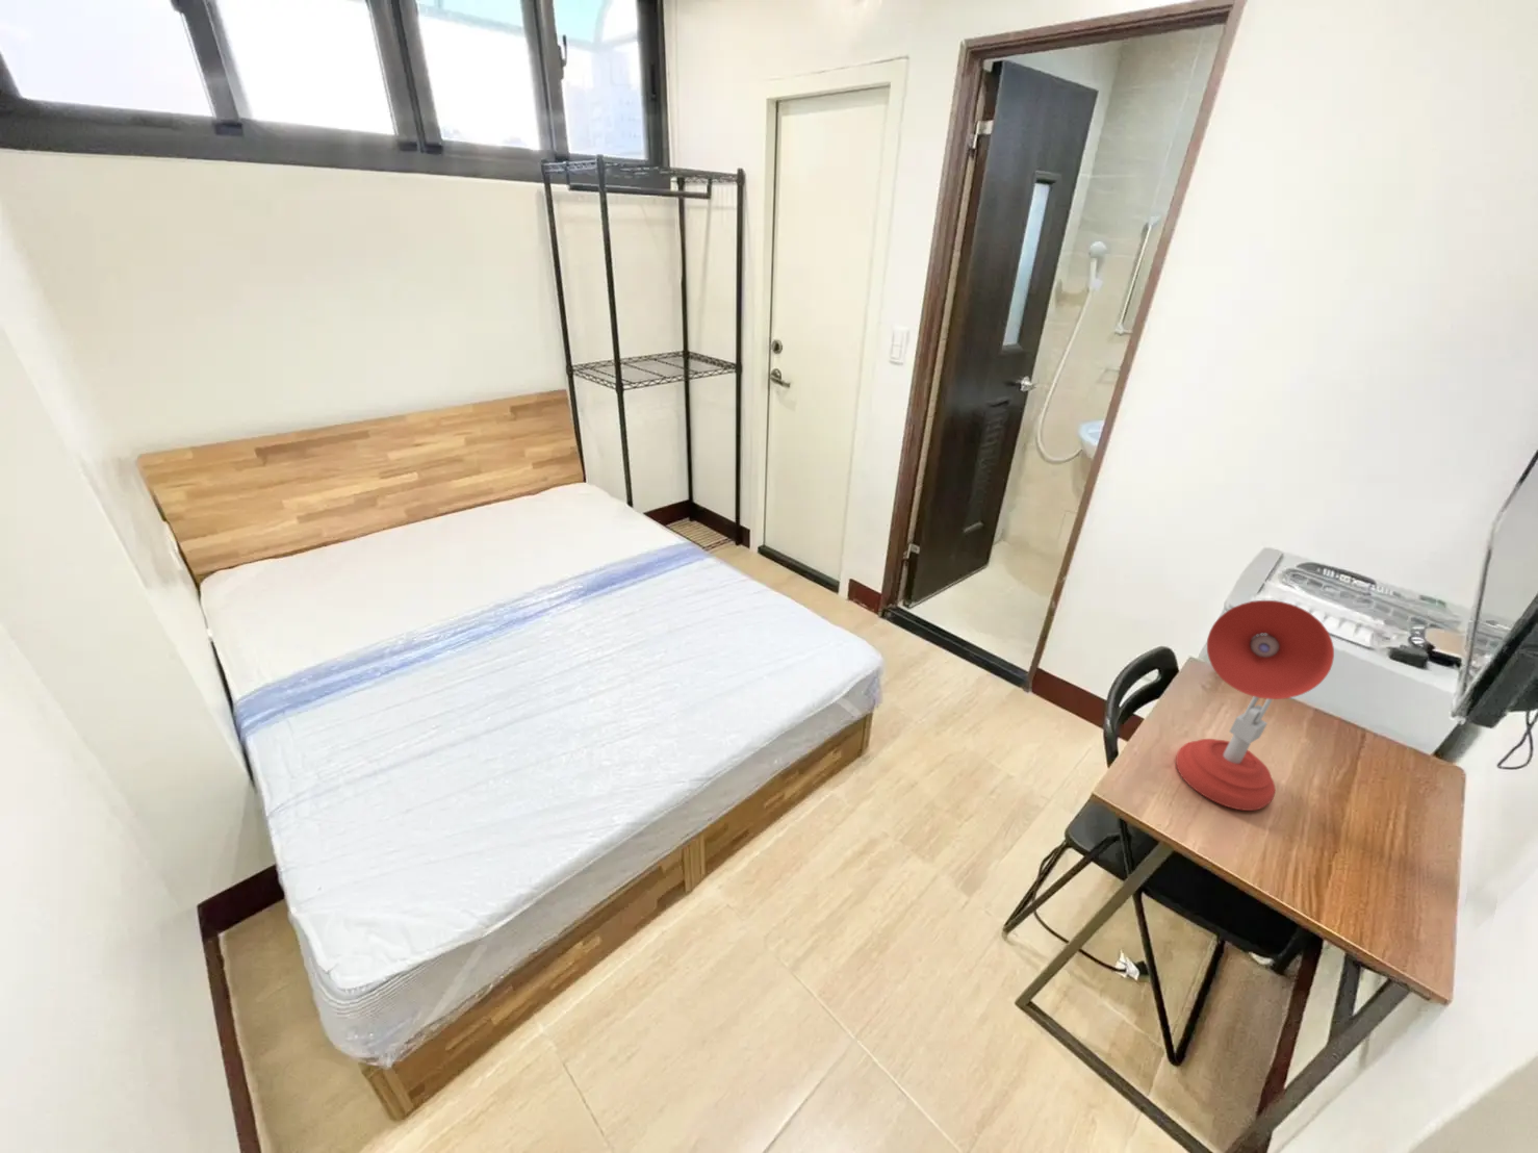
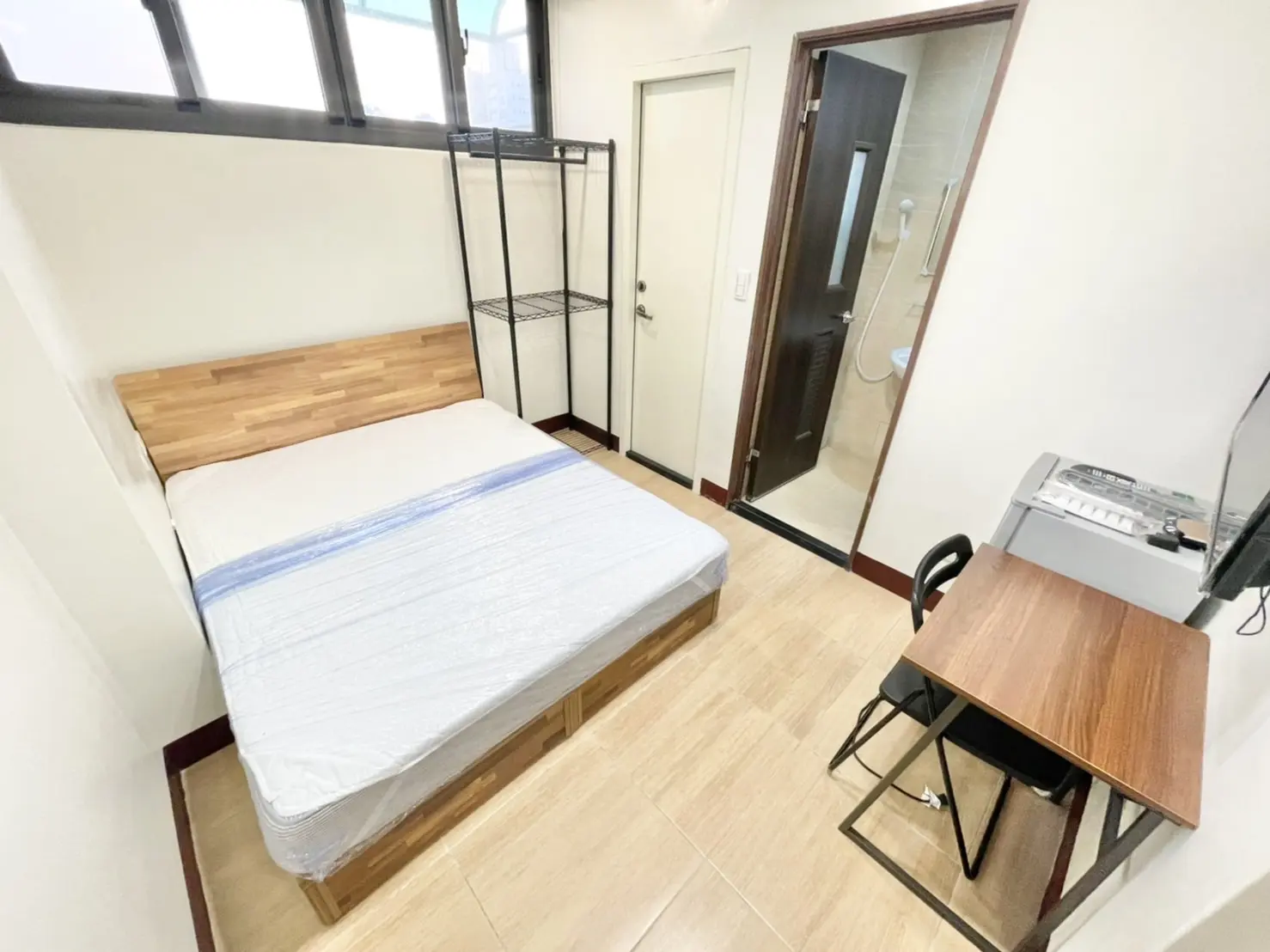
- desk lamp (1253, 700)
